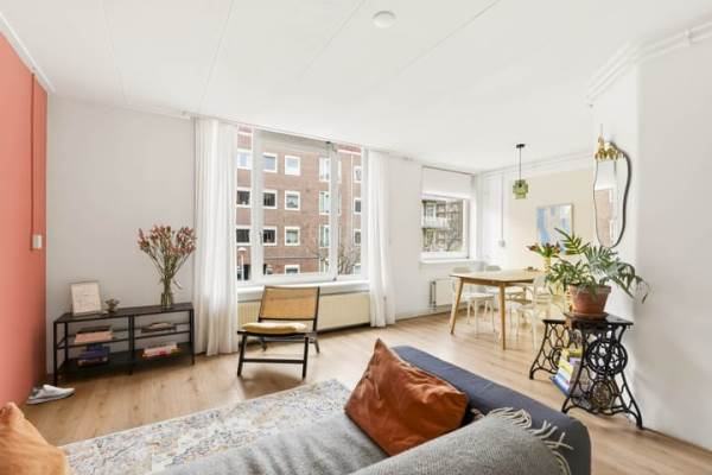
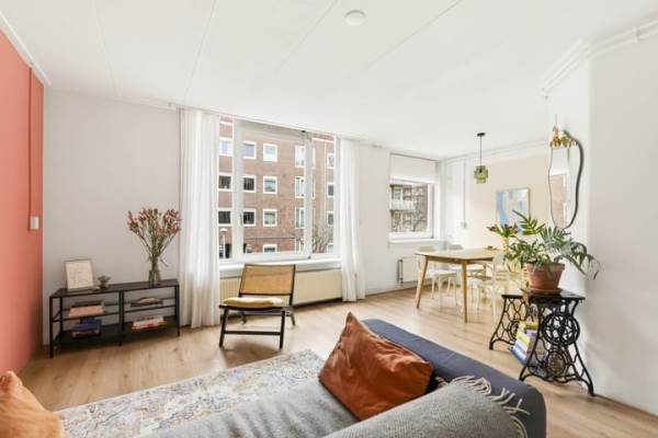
- shoe (51, 391)
